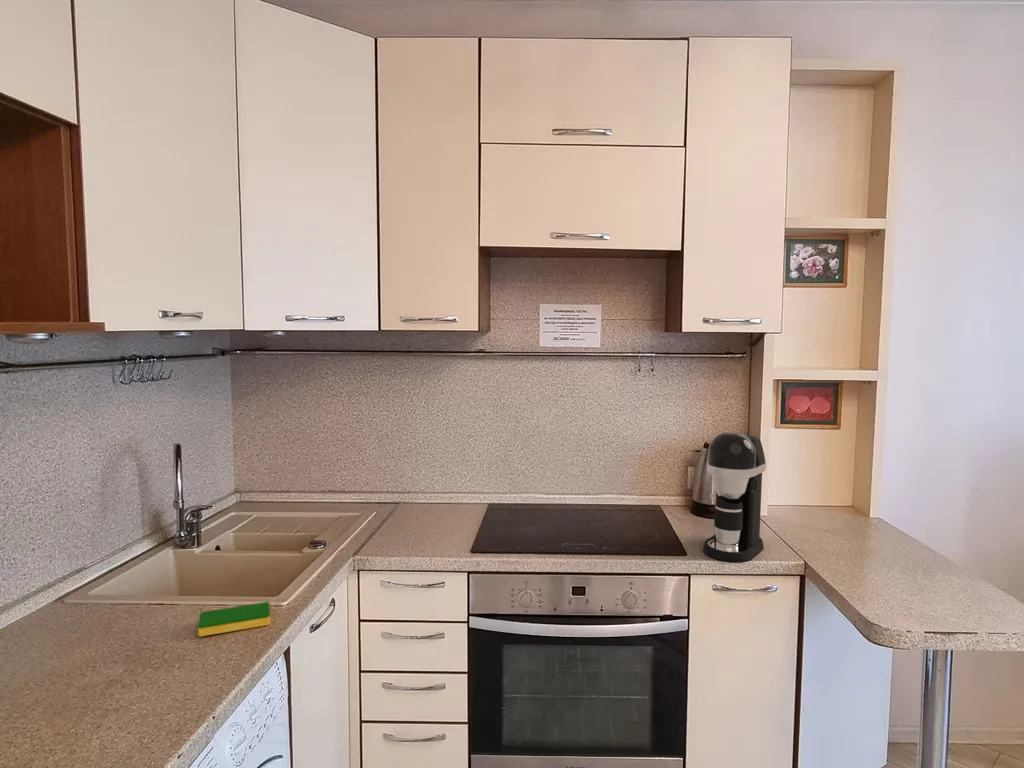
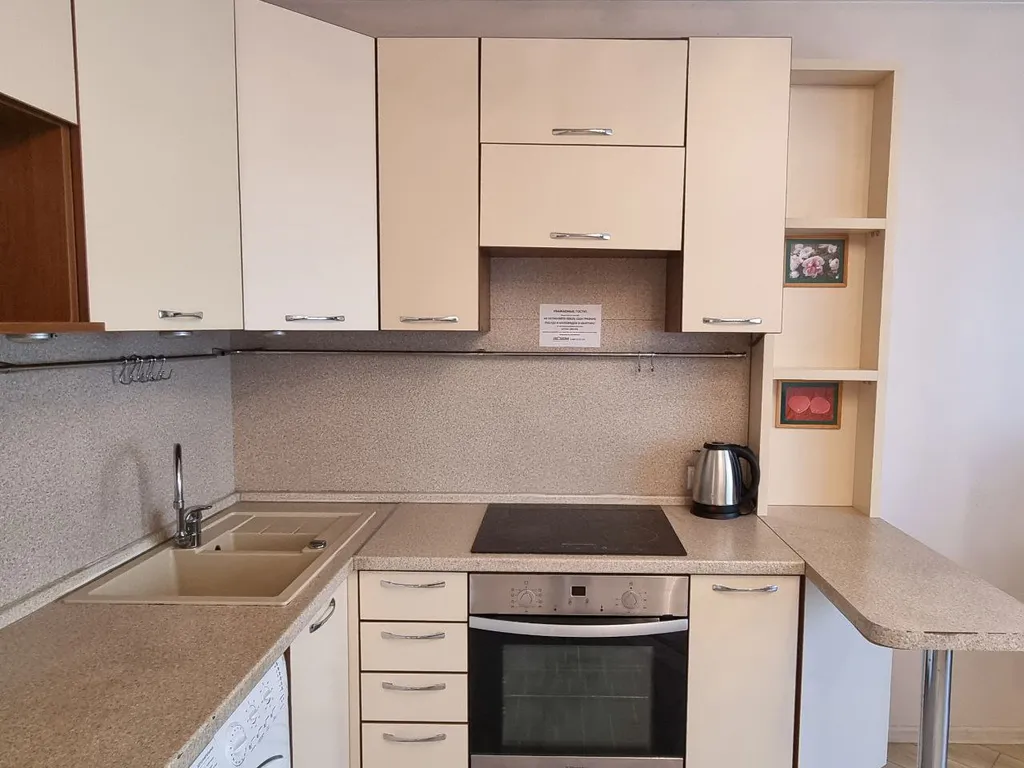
- coffee maker (735, 490)
- dish sponge (235, 618)
